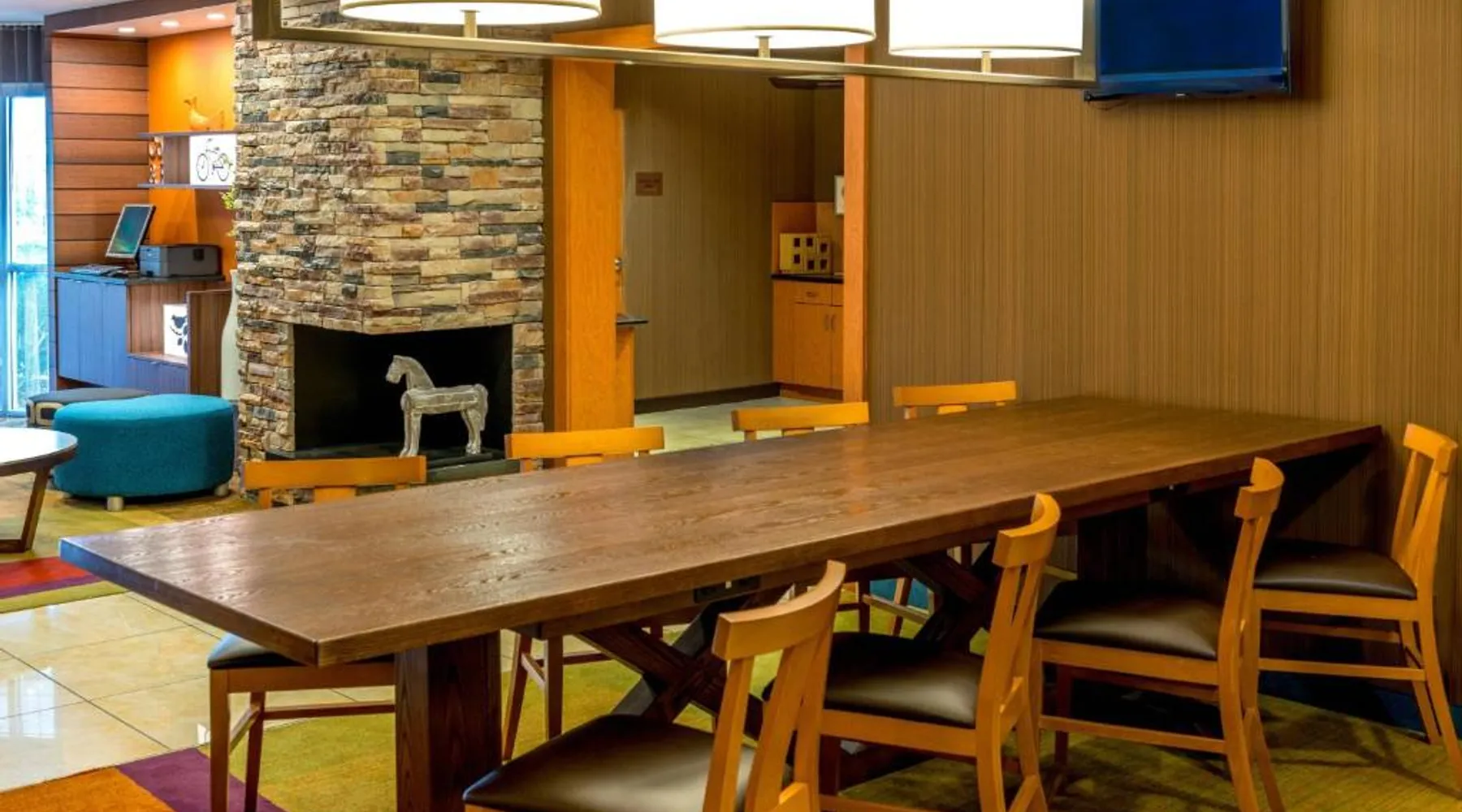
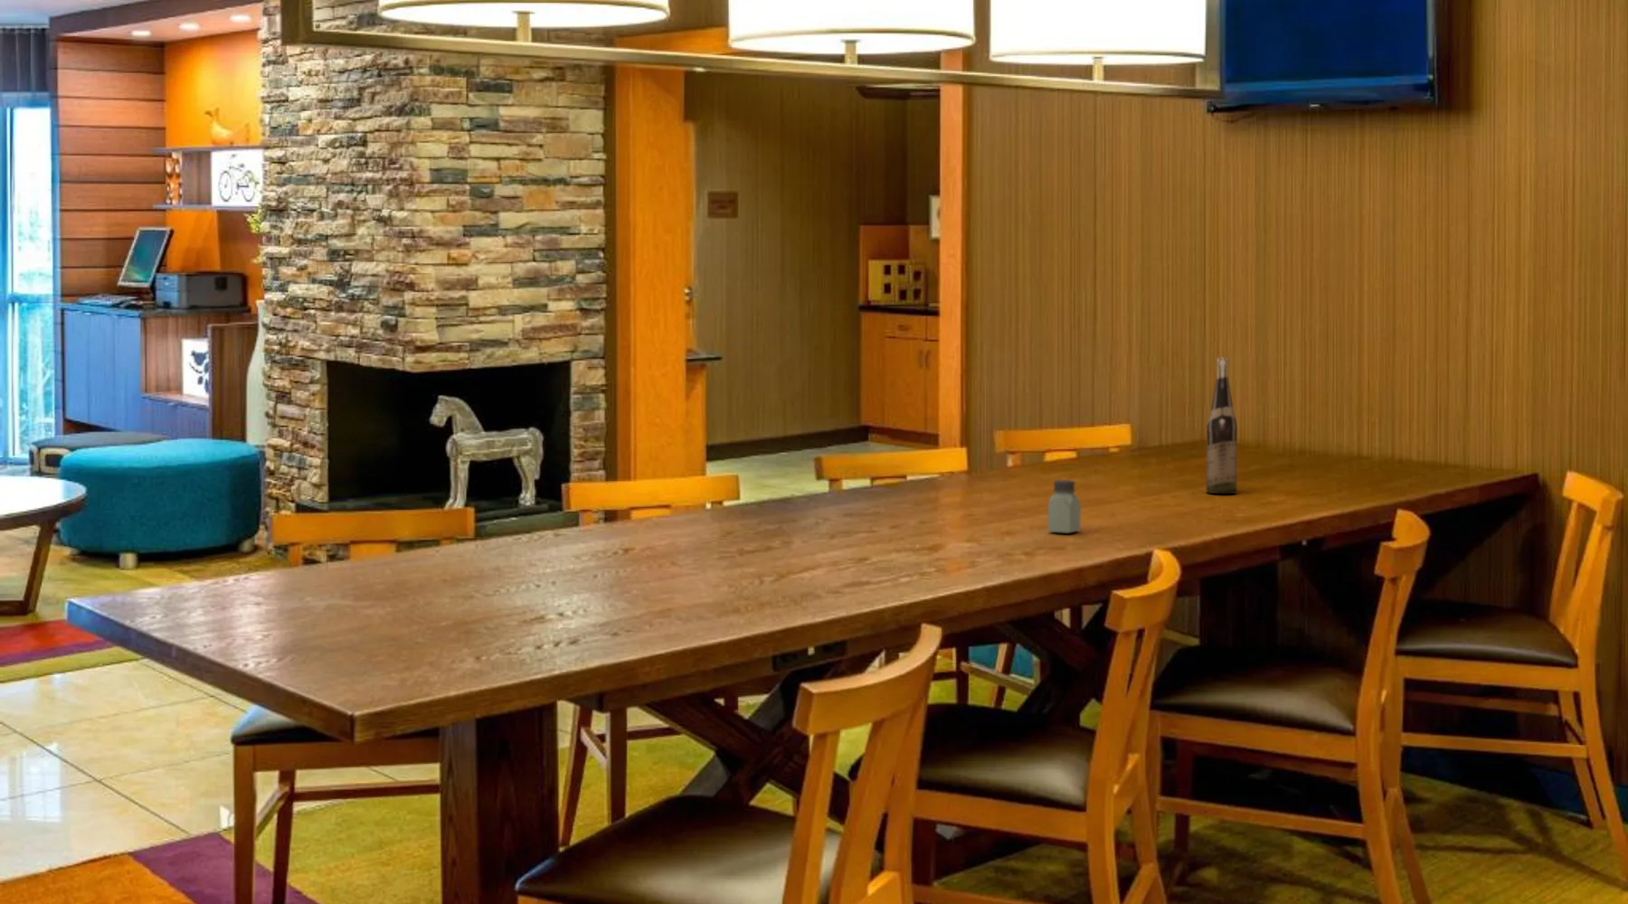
+ wine bottle (1222, 425)
+ saltshaker (1063, 507)
